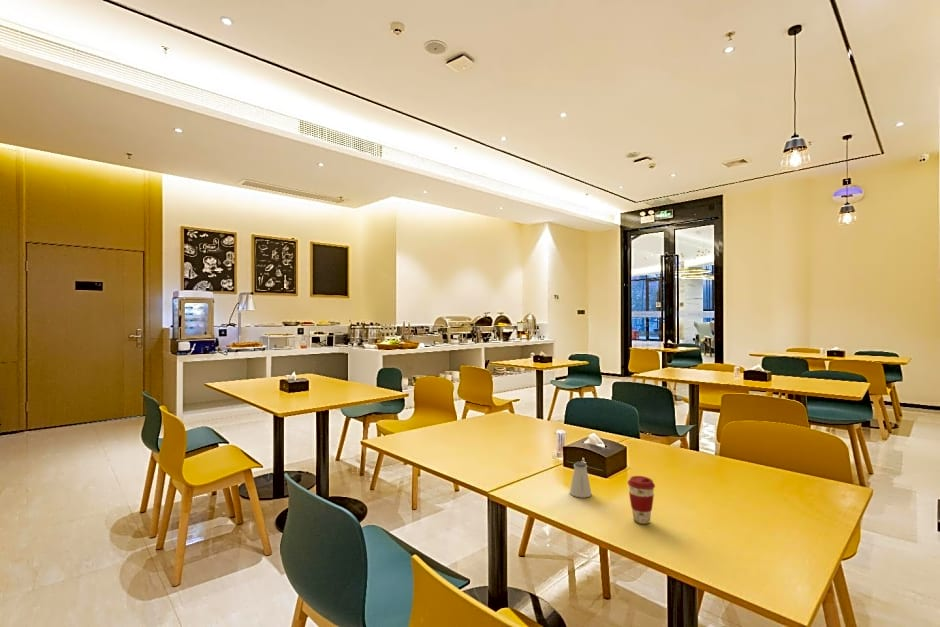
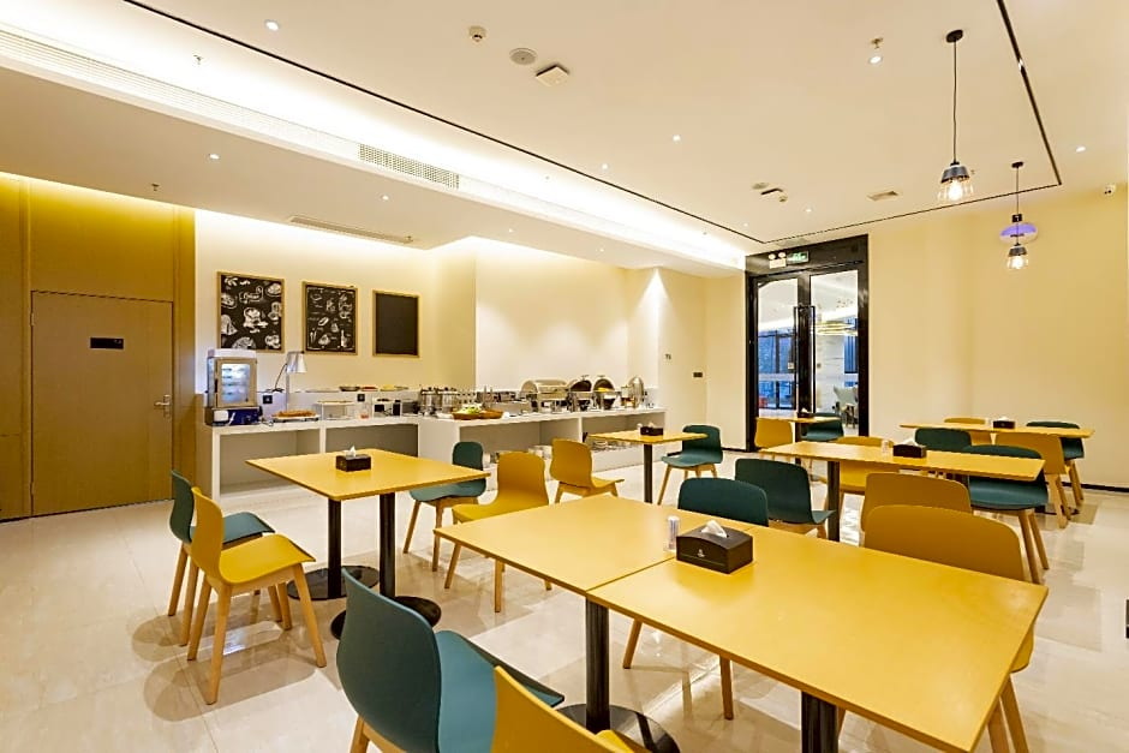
- saltshaker (580, 478)
- coffee cup (641, 499)
